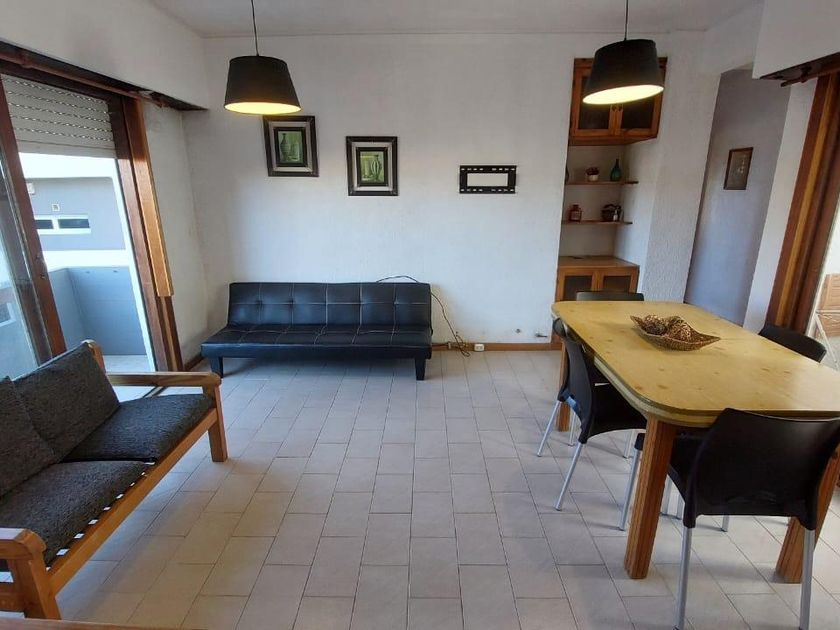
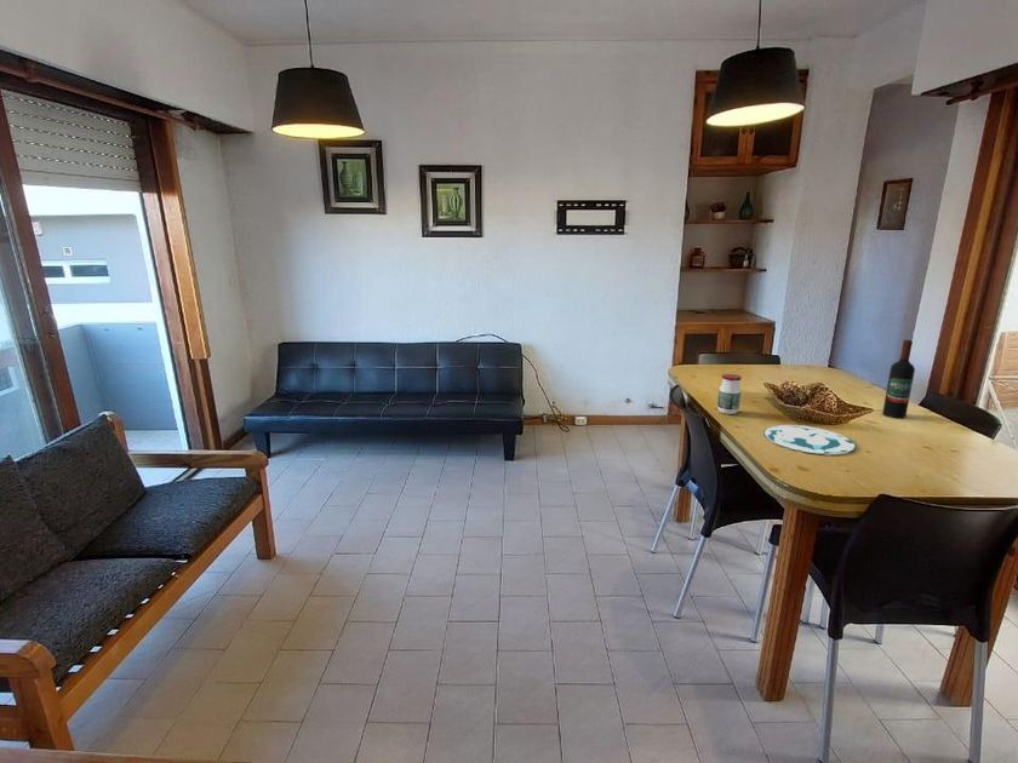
+ jar (730, 394)
+ plate (808, 435)
+ wine bottle (900, 378)
